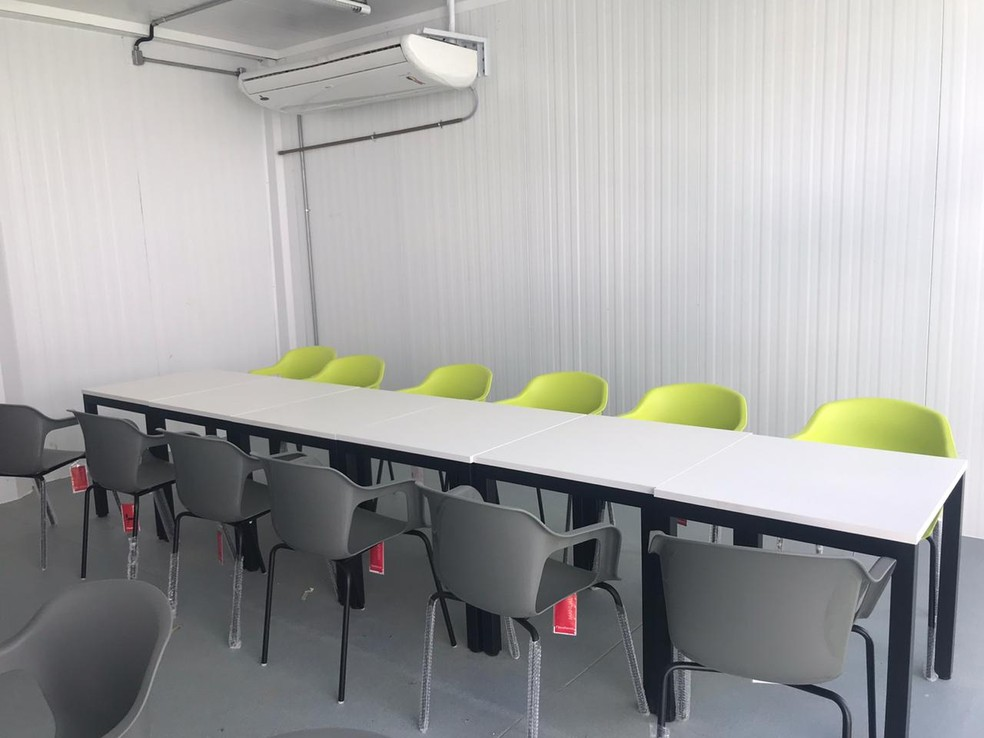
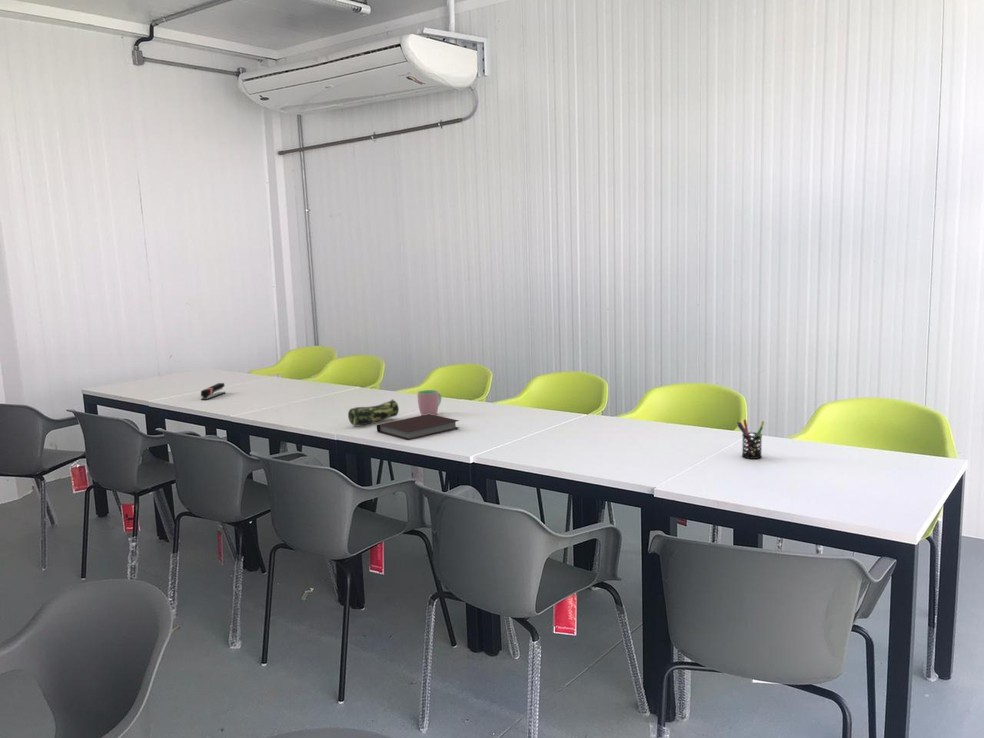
+ pen holder (752, 437)
+ notebook (418, 426)
+ cup (430, 402)
+ stapler (213, 391)
+ pencil case (374, 412)
